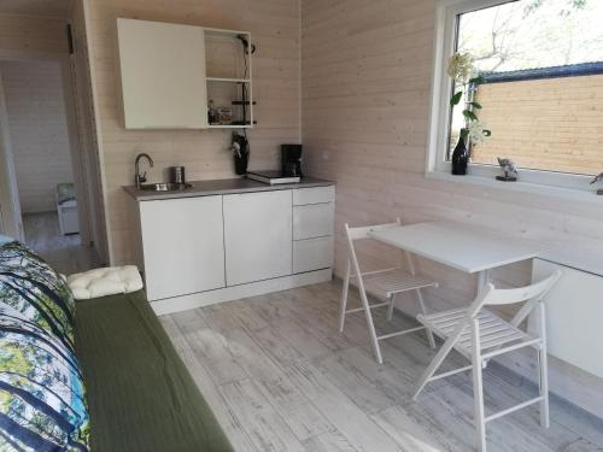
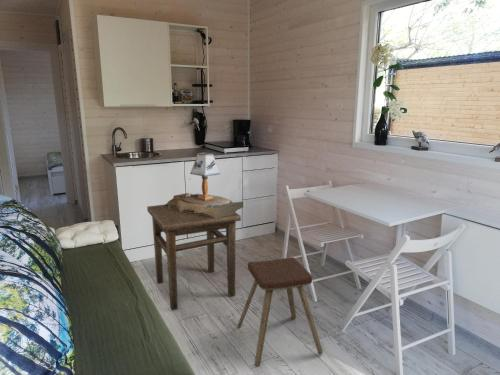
+ side table (192, 248)
+ table lamp (202, 181)
+ music stool (270, 304)
